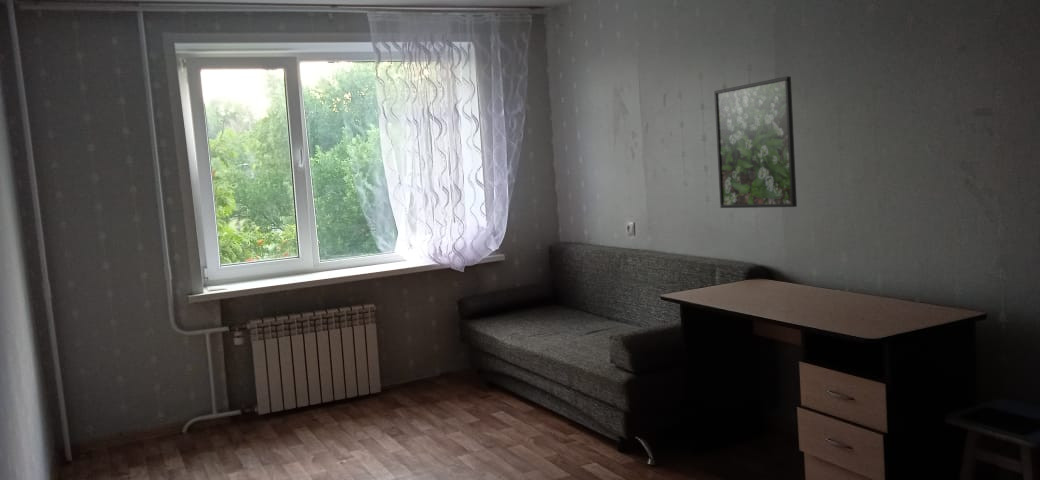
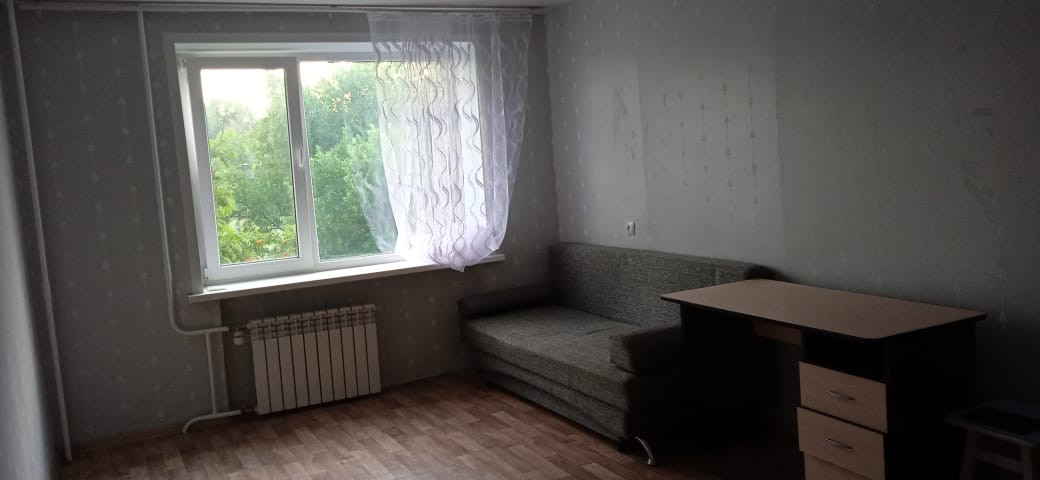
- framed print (753, 146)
